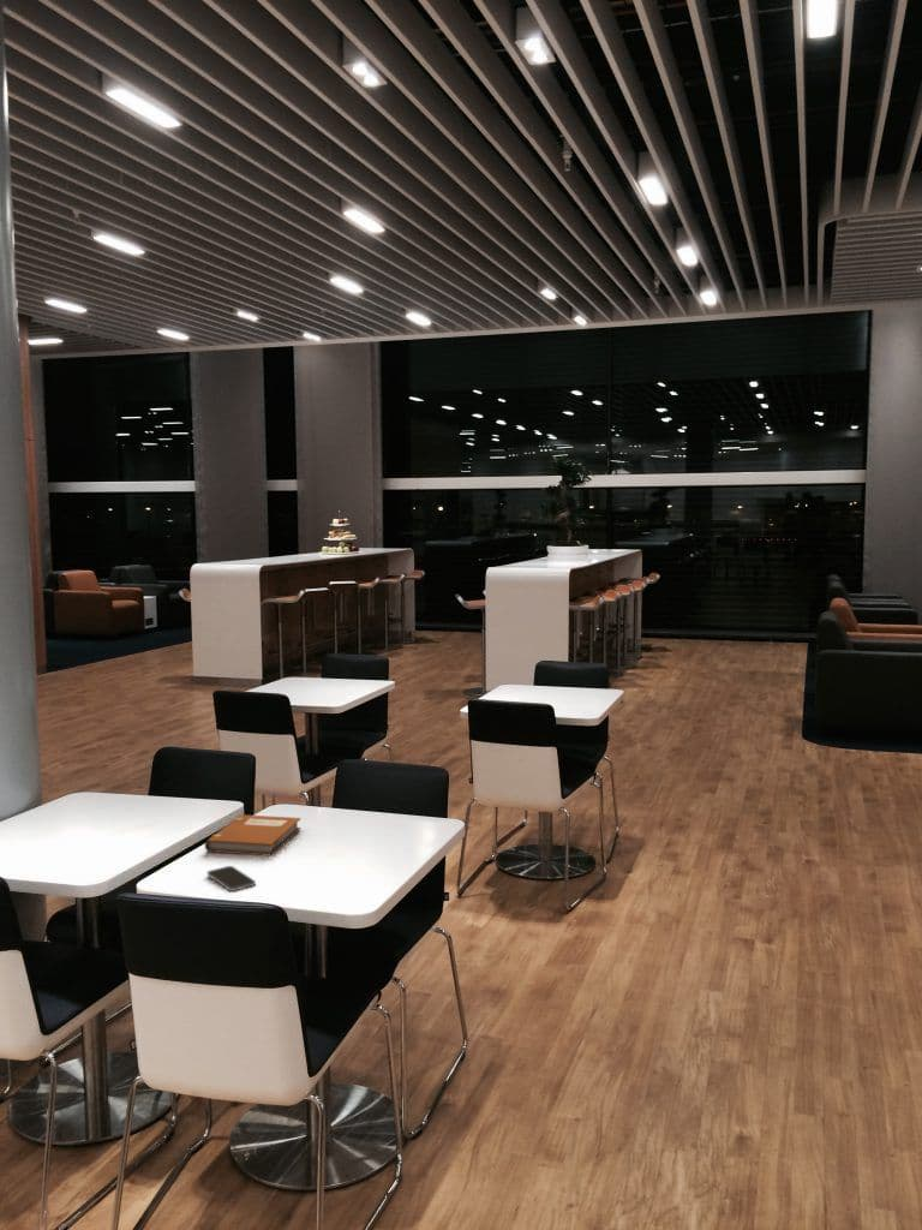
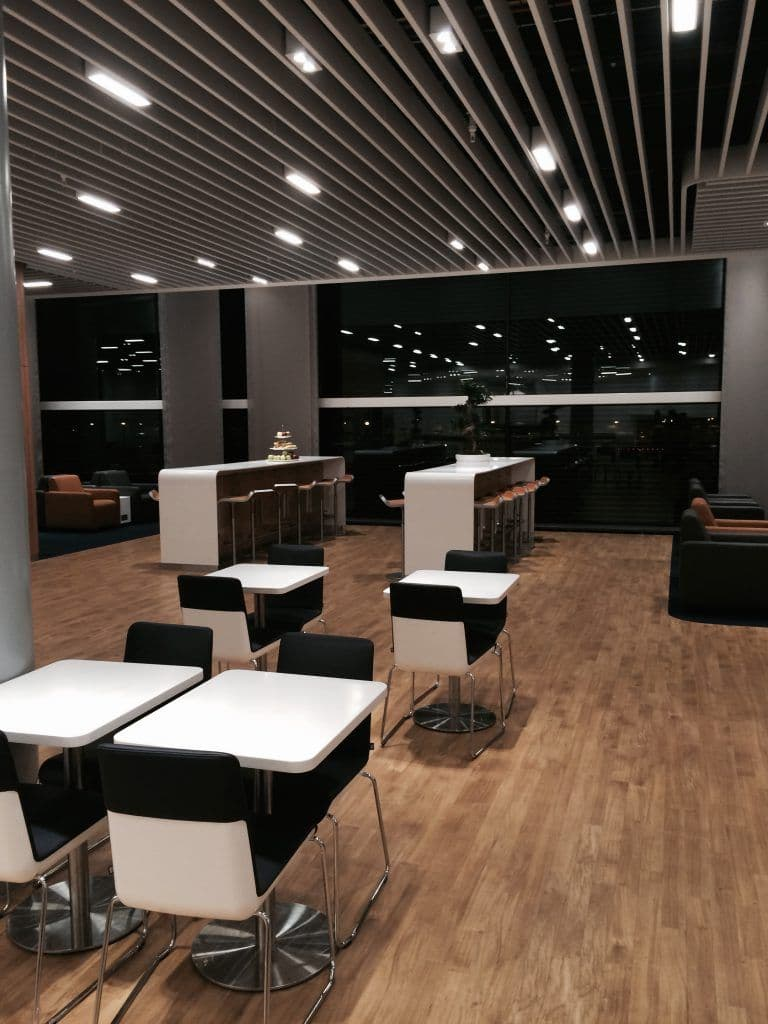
- notebook (255, 832)
- smartphone (230, 878)
